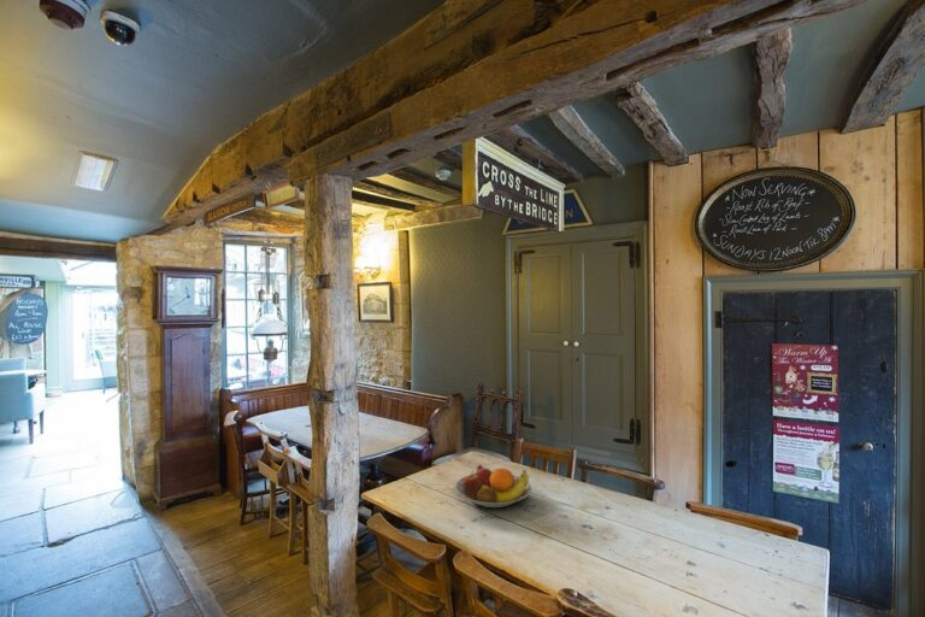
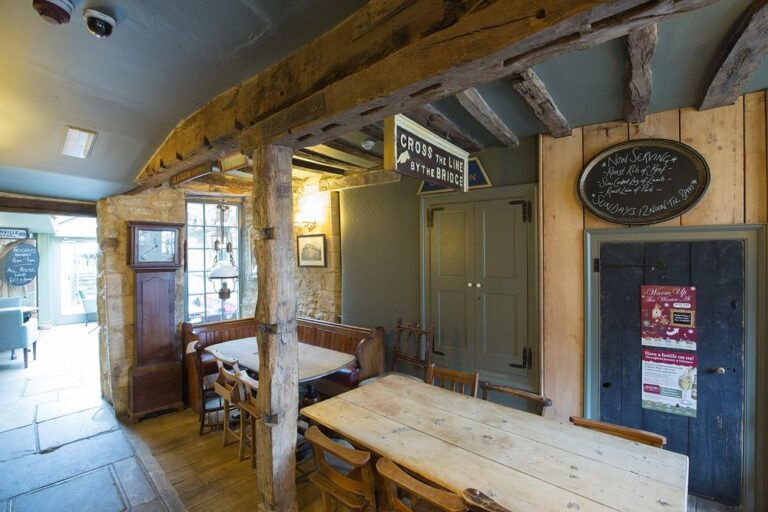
- fruit bowl (493, 483)
